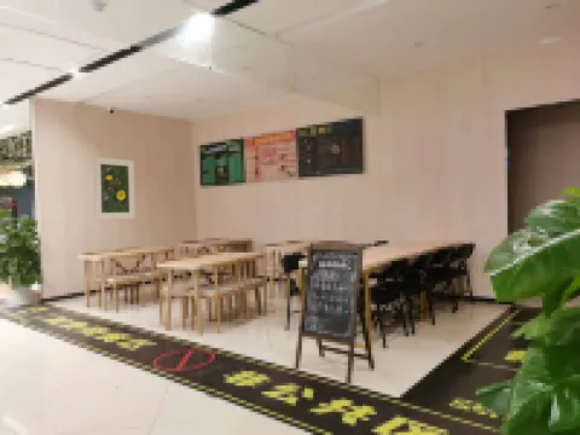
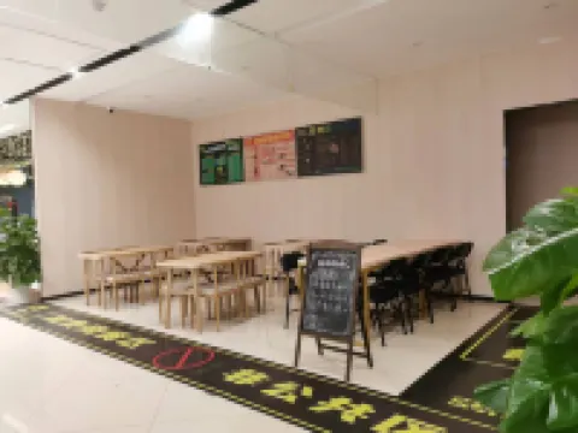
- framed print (115, 188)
